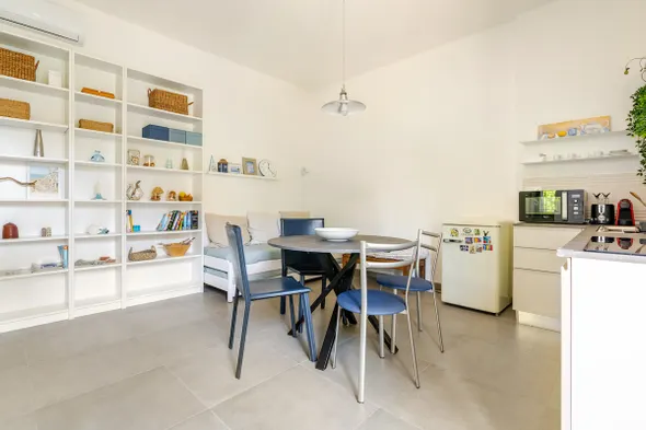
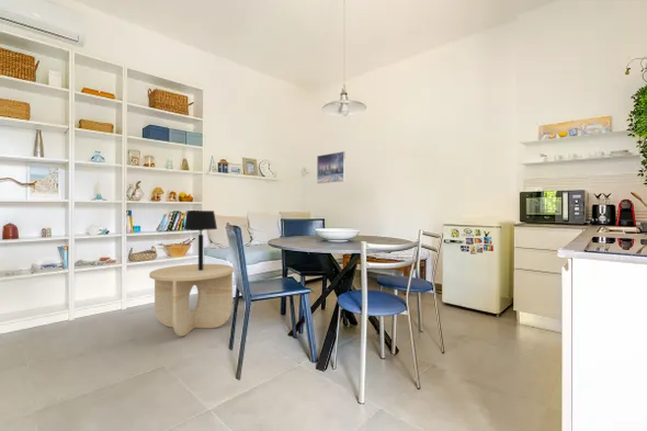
+ table lamp (201, 240)
+ side table (197, 298)
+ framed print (330, 168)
